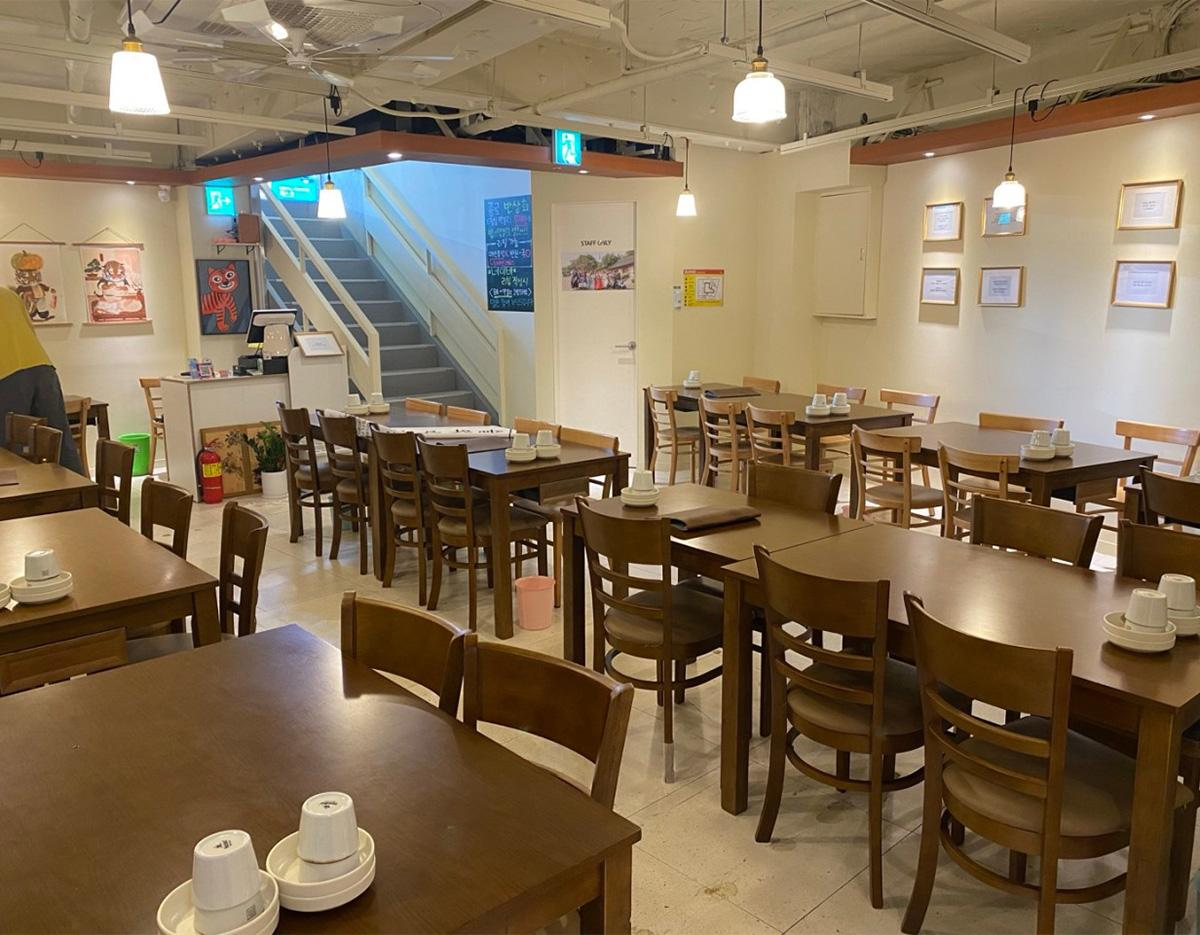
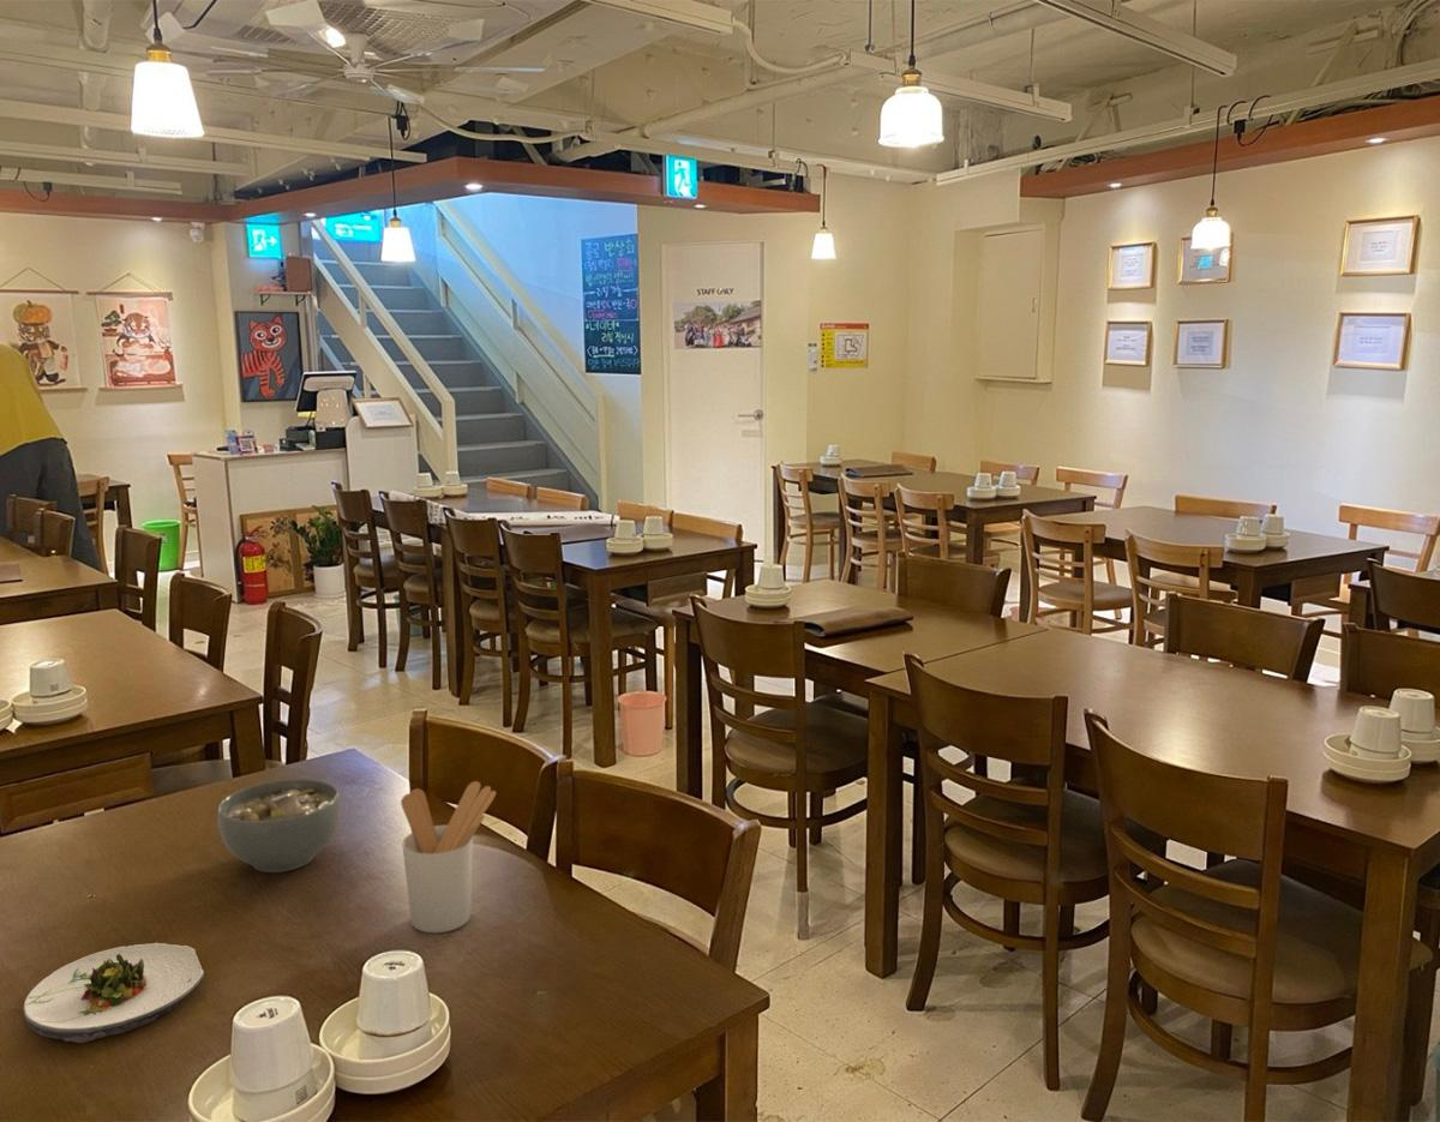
+ soup bowl (281, 827)
+ salad plate (114, 978)
+ utensil holder (452, 852)
